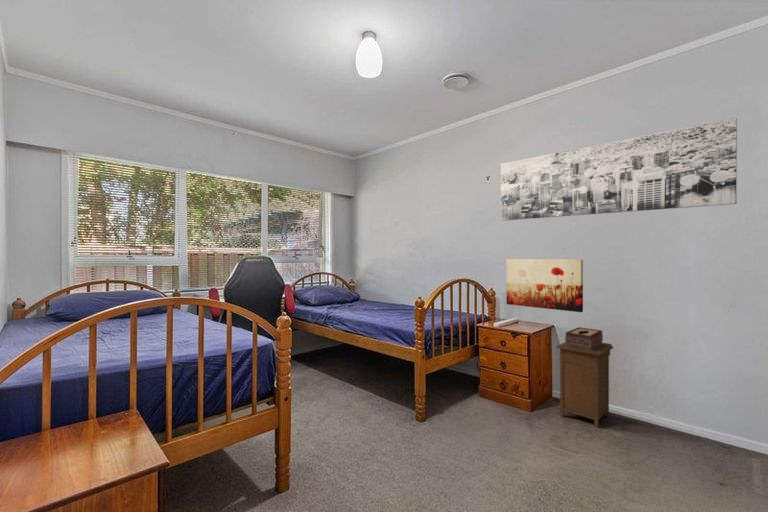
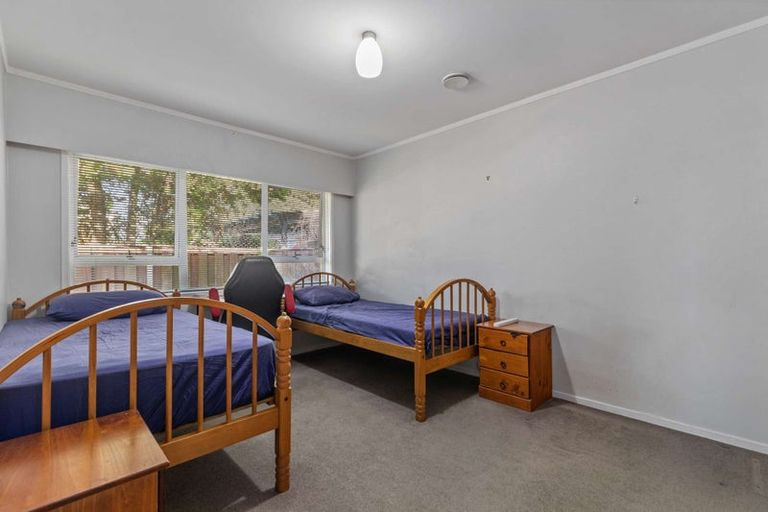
- nightstand (587, 378)
- wall art (595, 179)
- tissue box (584, 338)
- wall art (542, 283)
